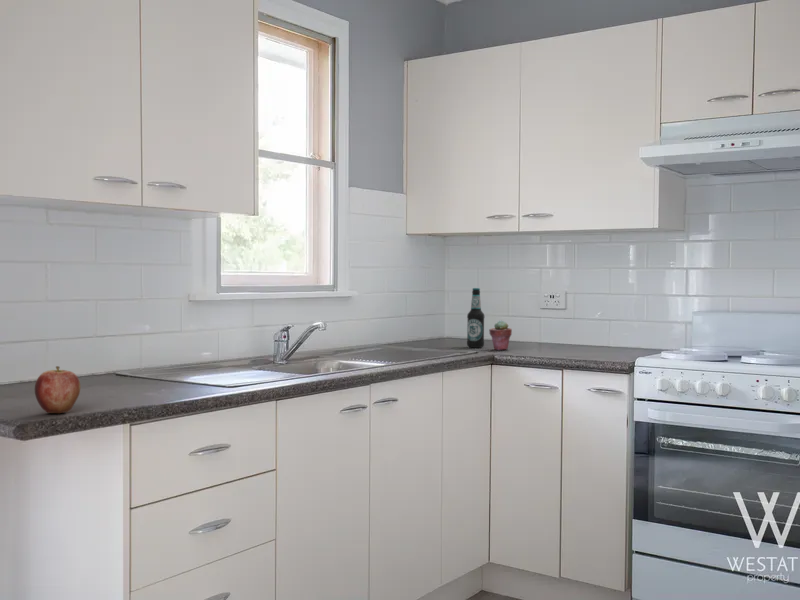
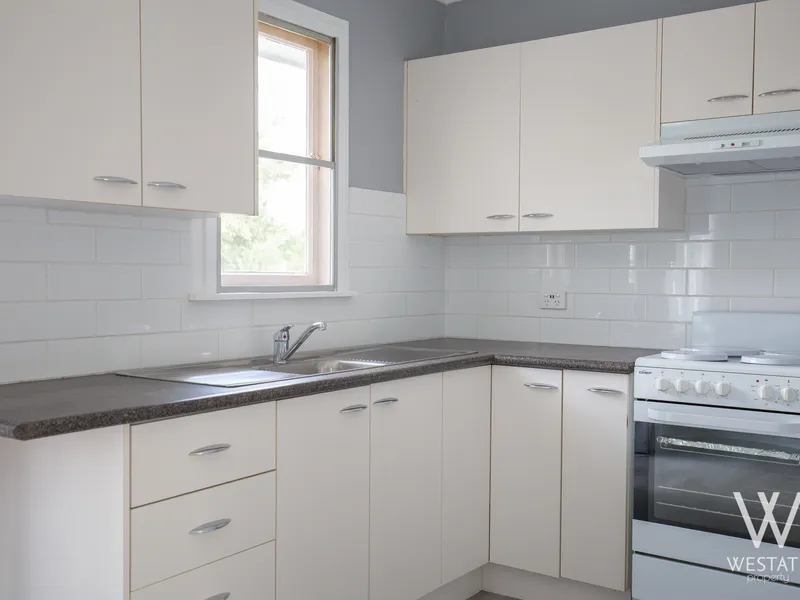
- apple (57, 389)
- bottle (475, 317)
- potted succulent (500, 334)
